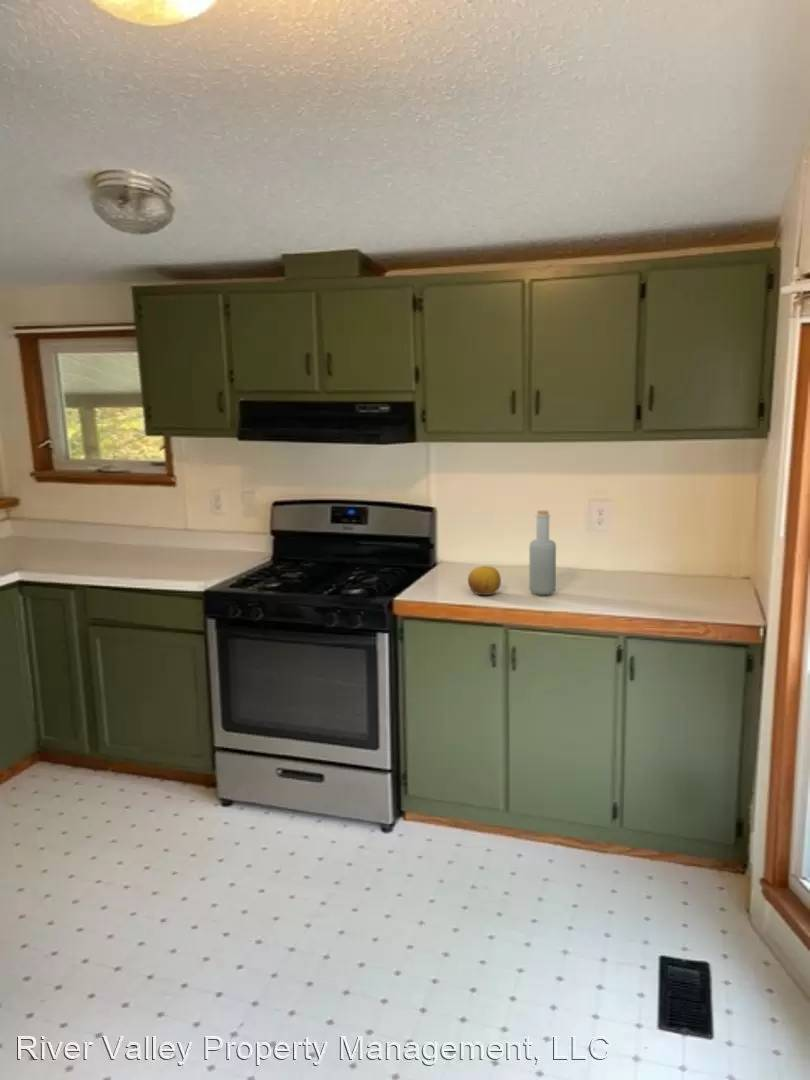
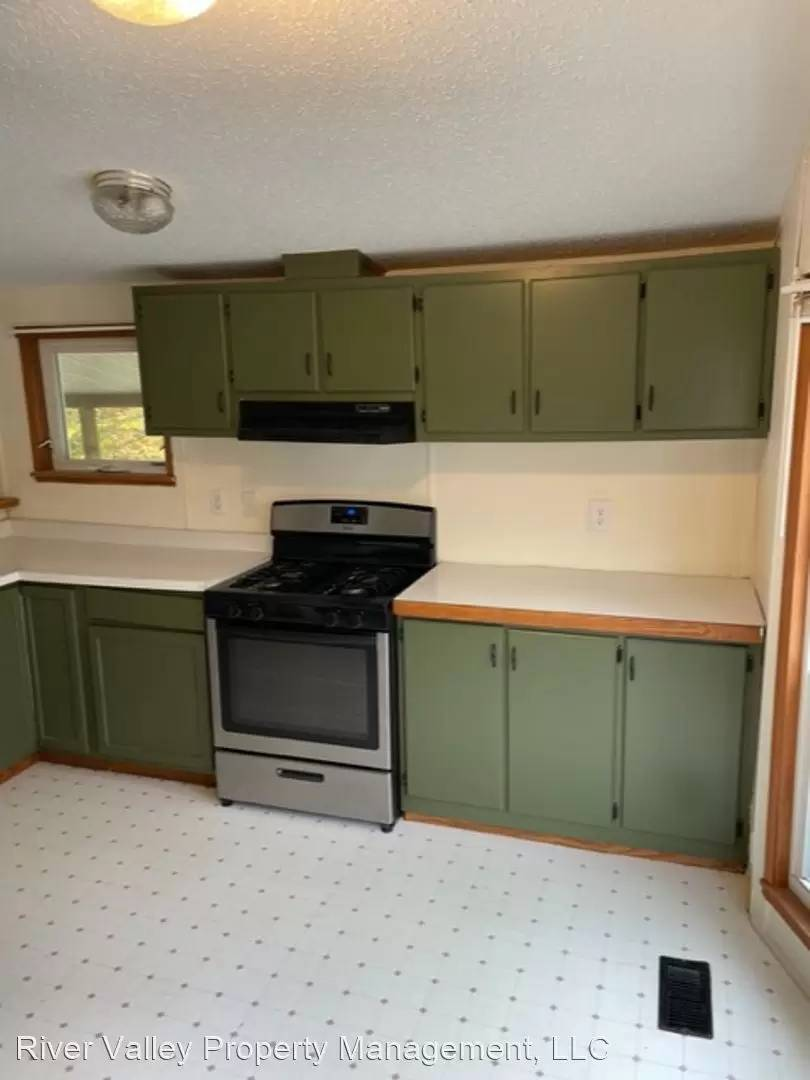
- bottle (542, 552)
- fruit (484, 580)
